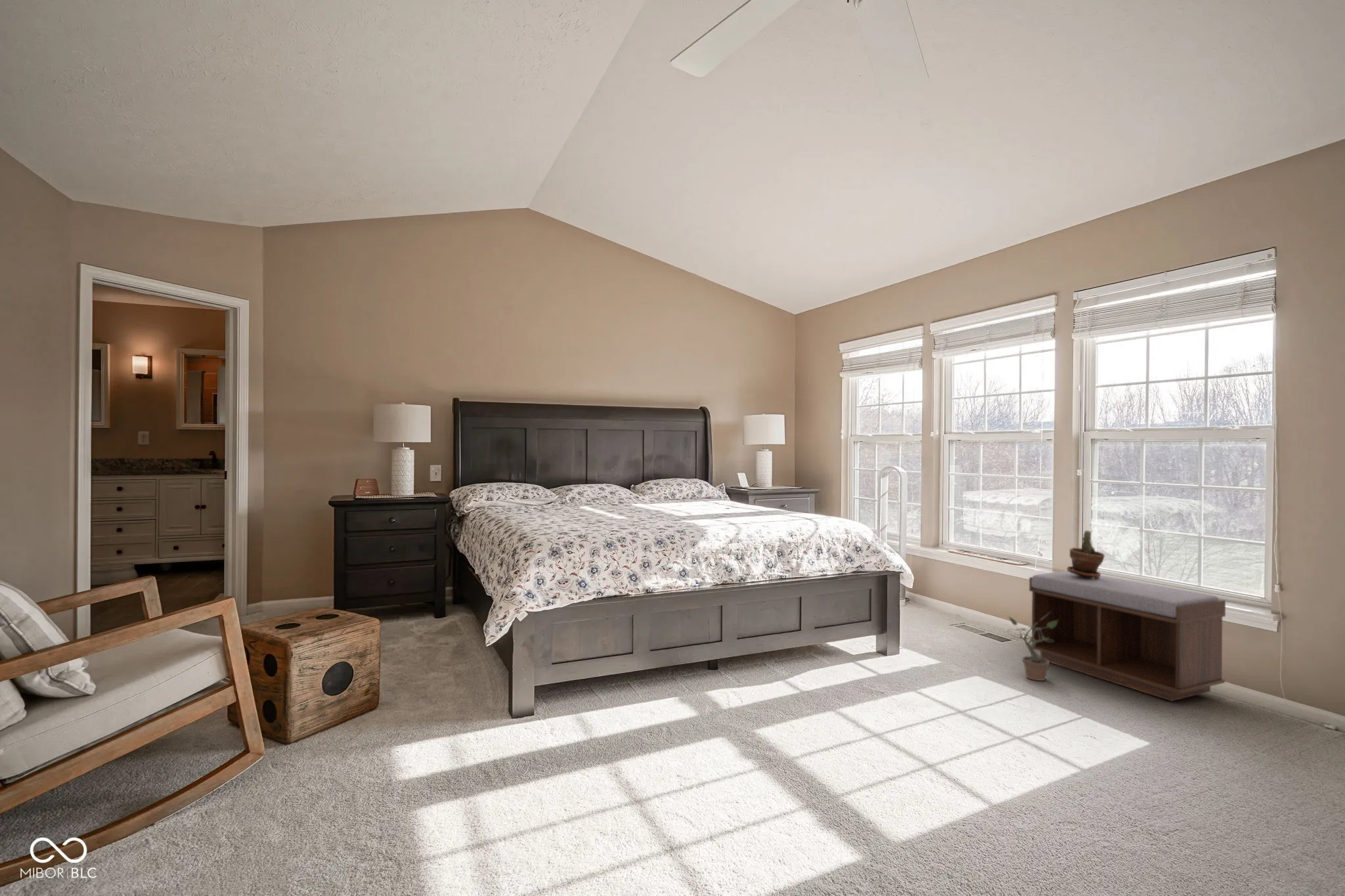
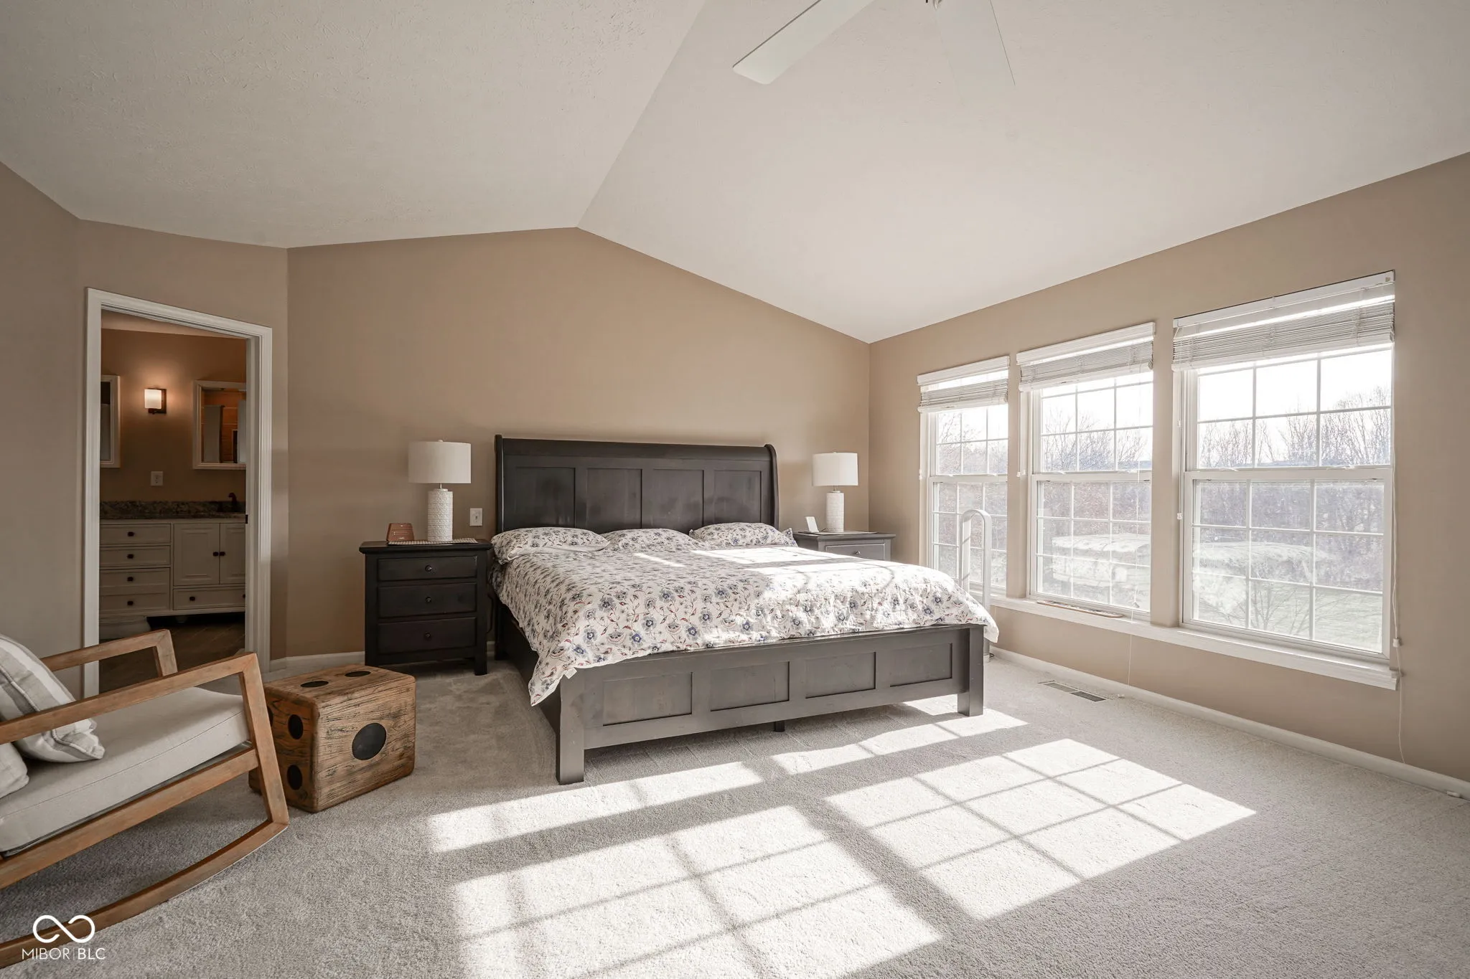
- bench (1118, 628)
- potted plant (1030, 642)
- potted plant (1085, 553)
